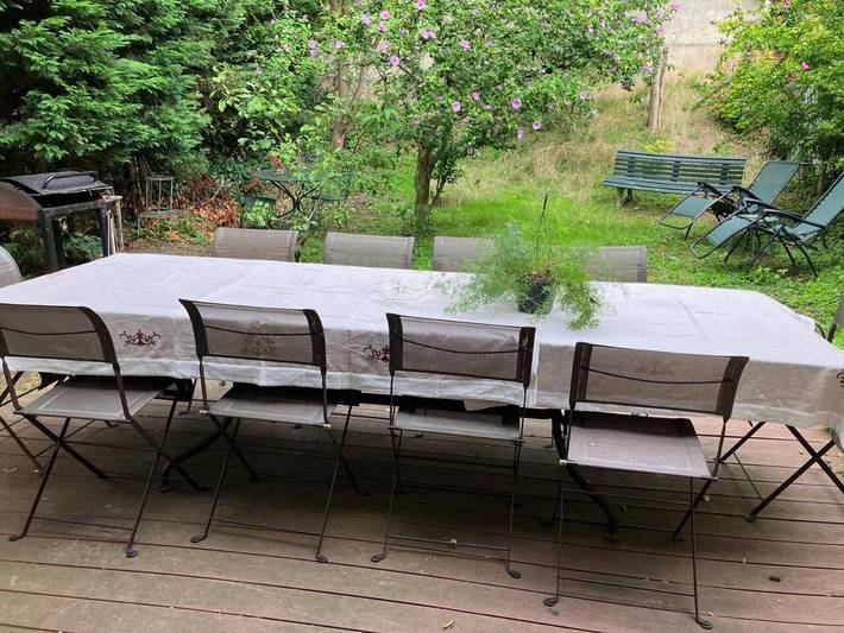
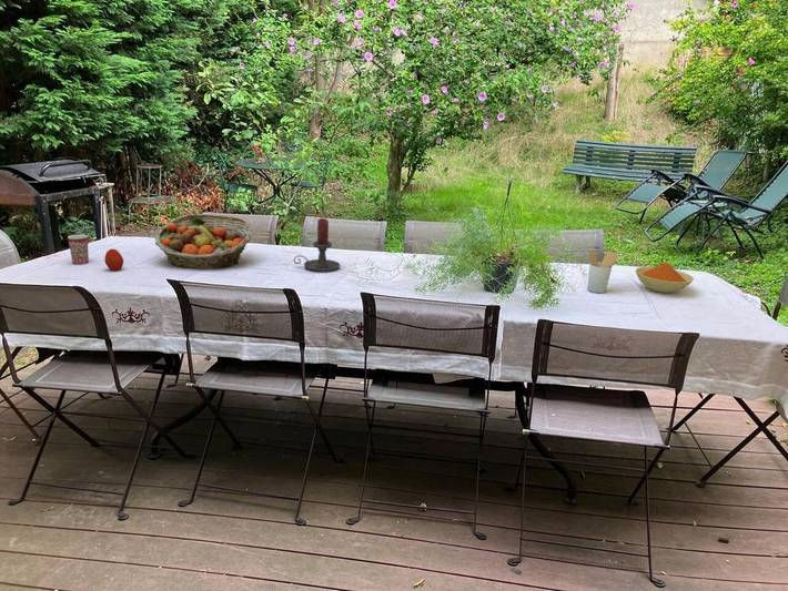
+ utensil holder (603, 271)
+ mug (81, 248)
+ bowl (664, 276)
+ apple (113, 258)
+ candle holder (316, 243)
+ fruit basket (204, 241)
